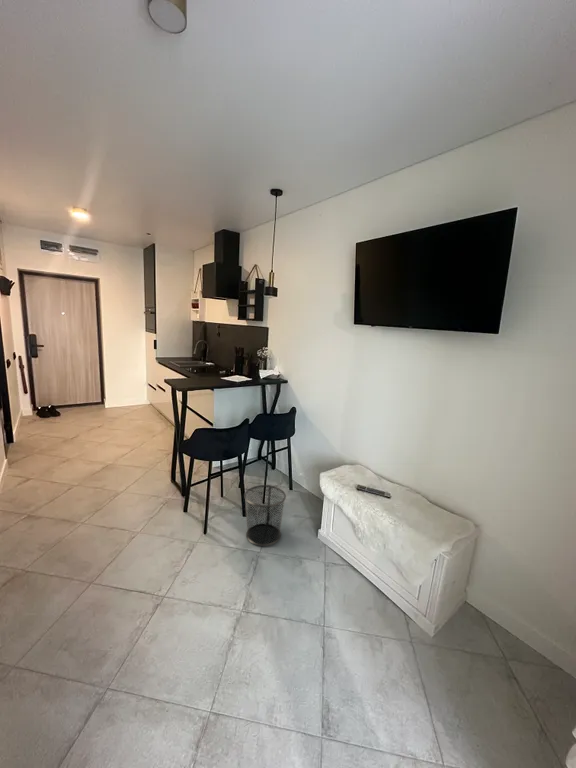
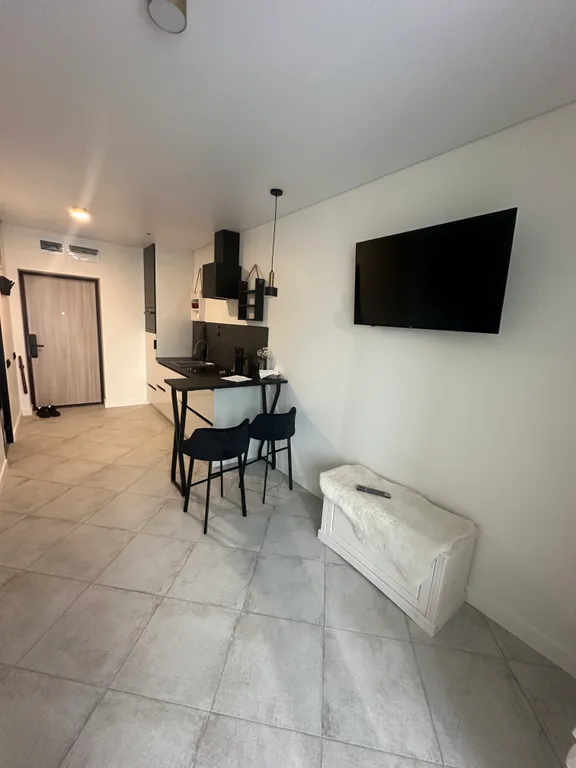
- waste bin (264, 514)
